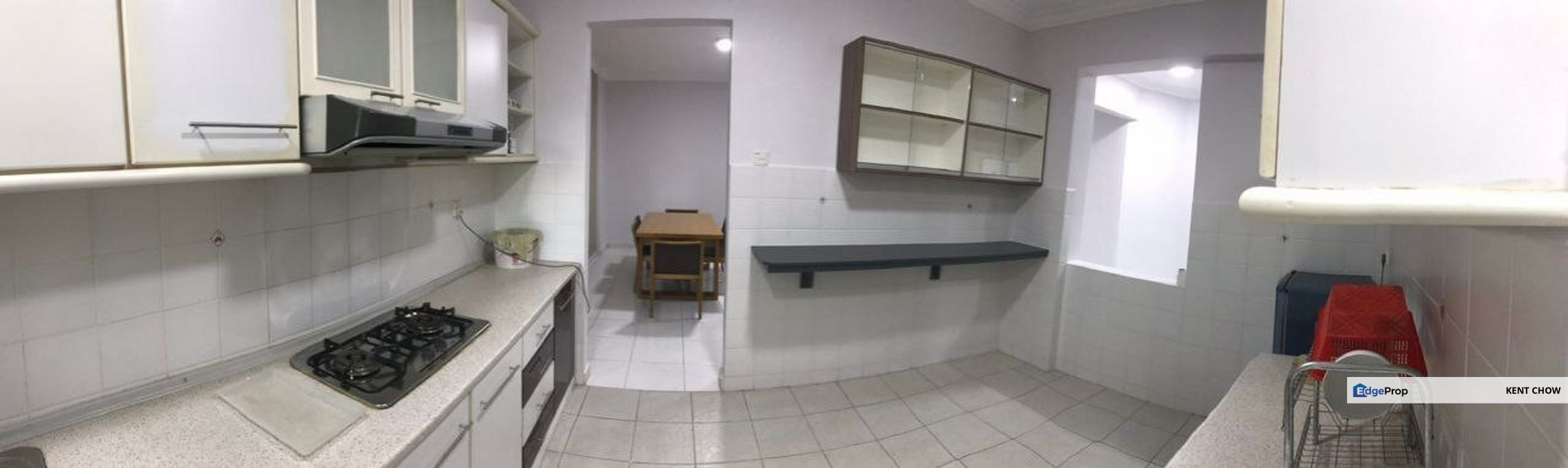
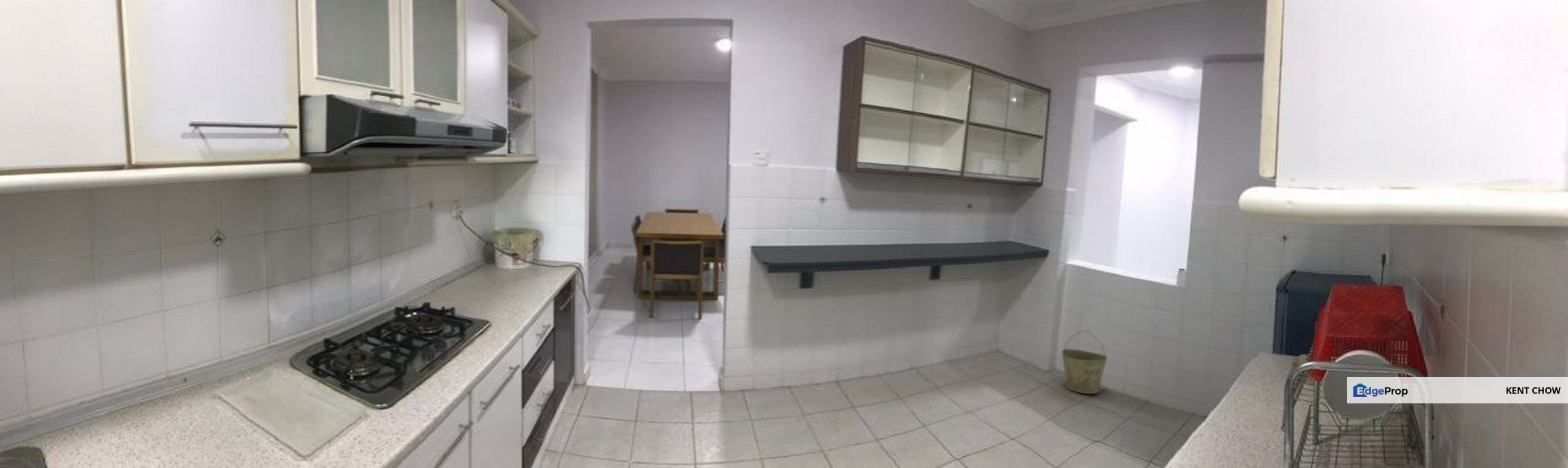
+ bucket (1084, 359)
